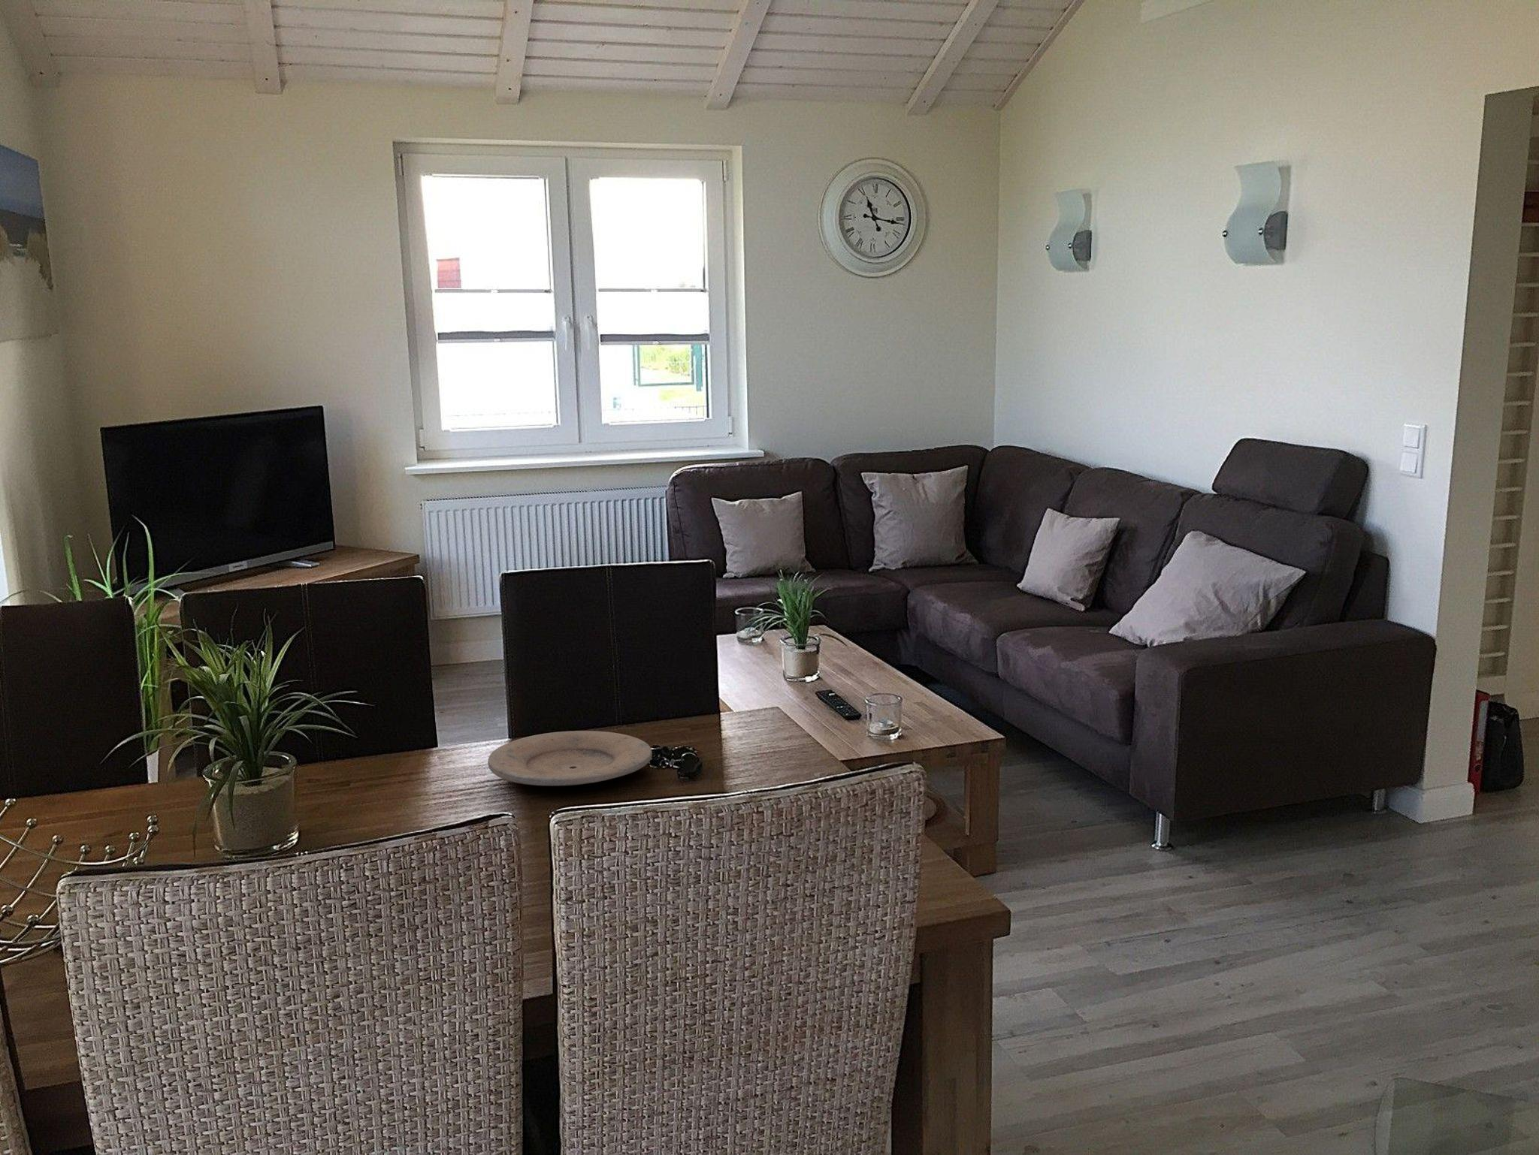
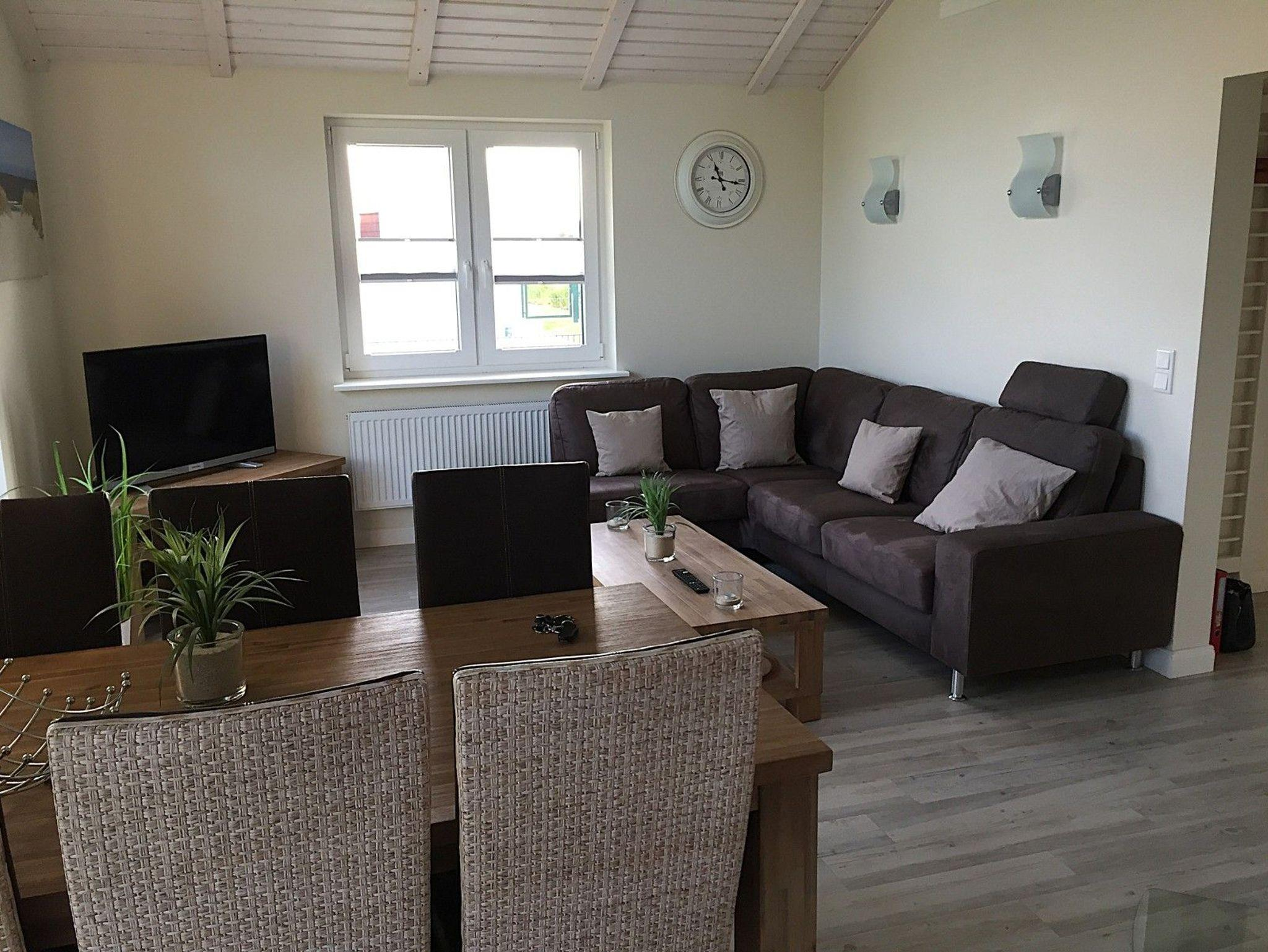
- plate (570, 763)
